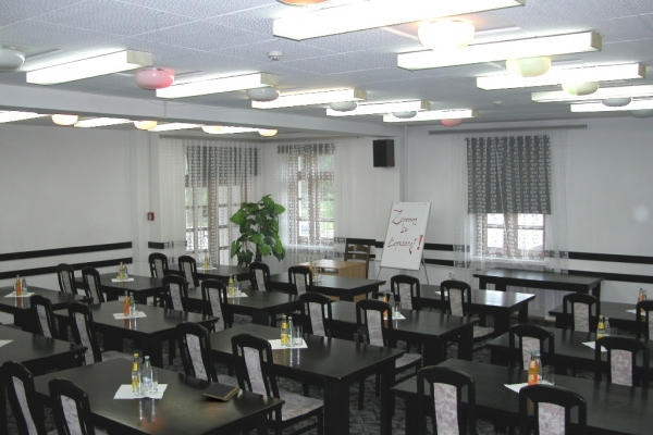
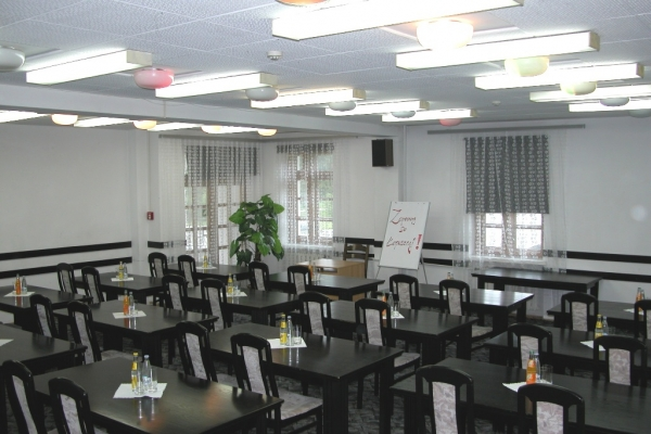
- notepad (221, 390)
